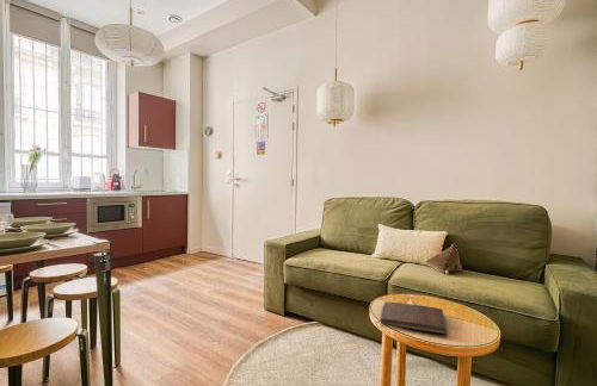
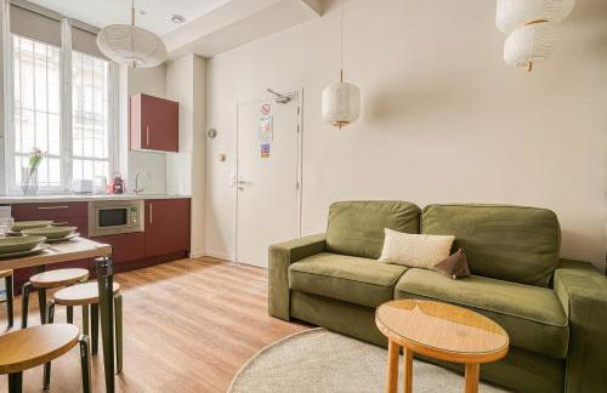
- book (412, 316)
